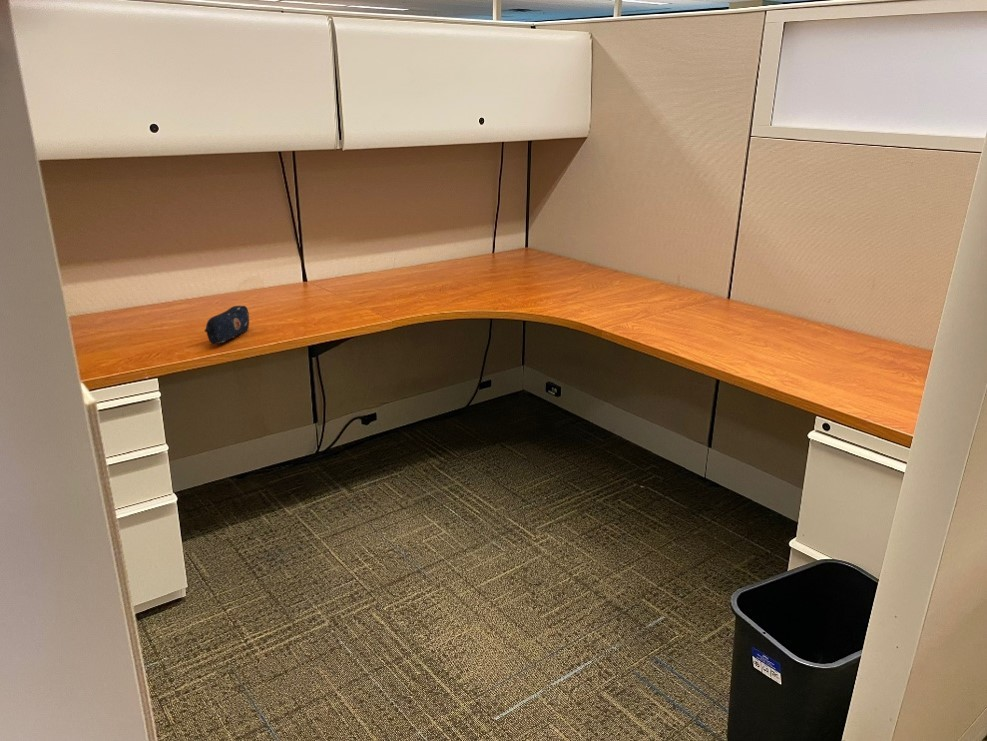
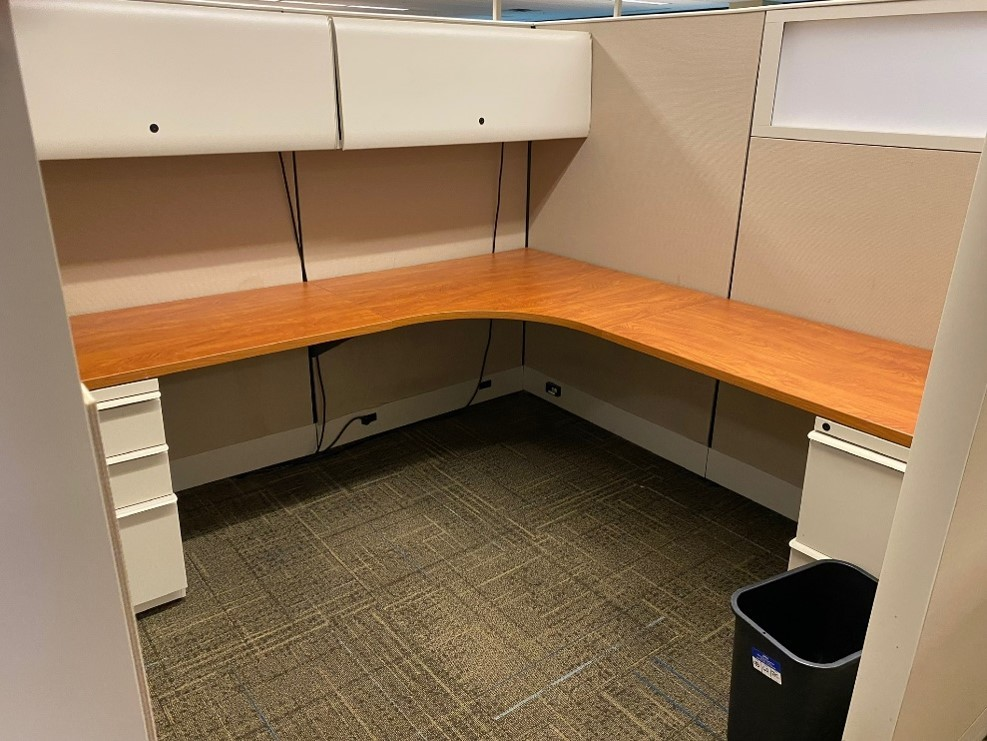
- pencil case (229, 324)
